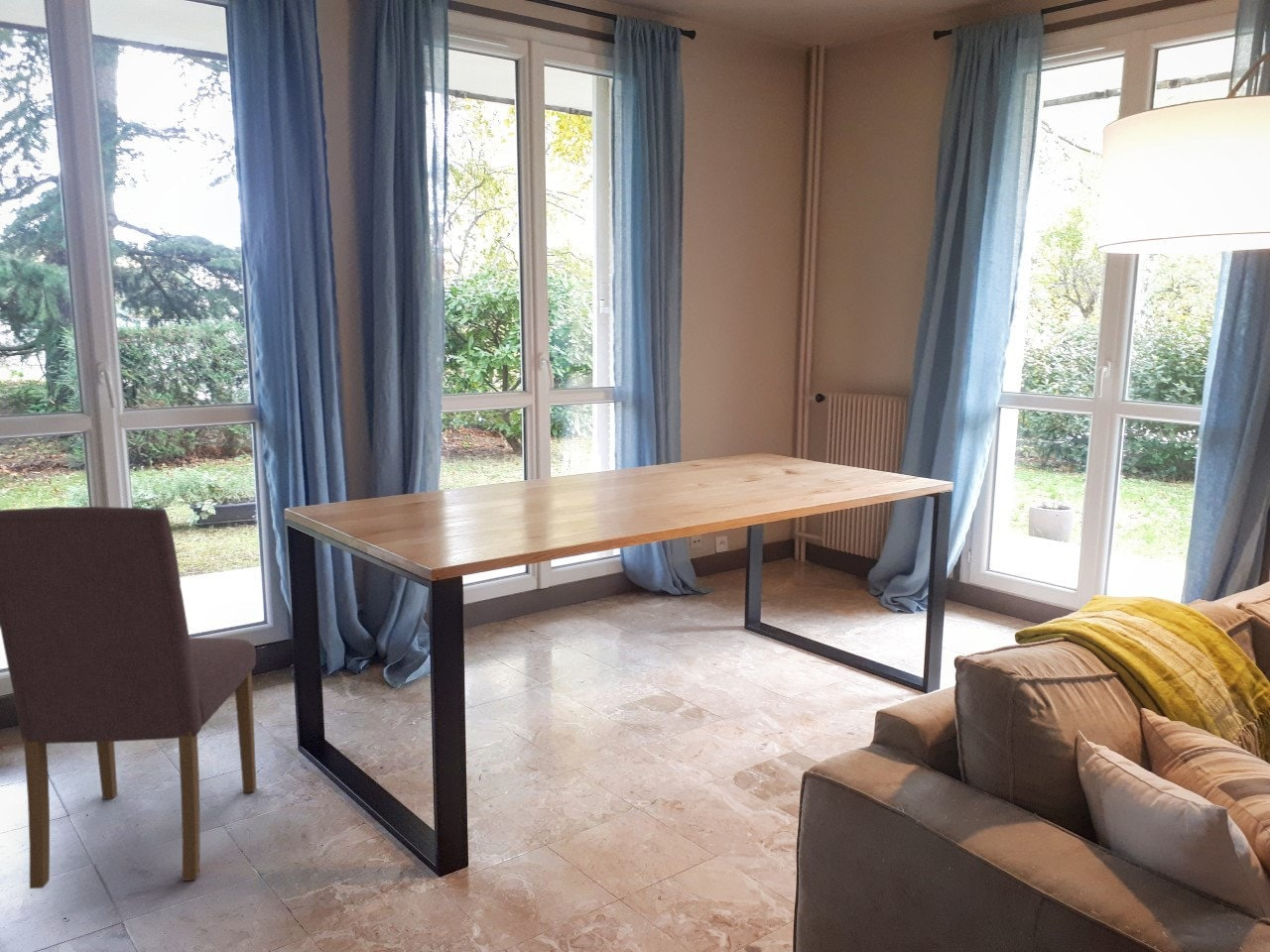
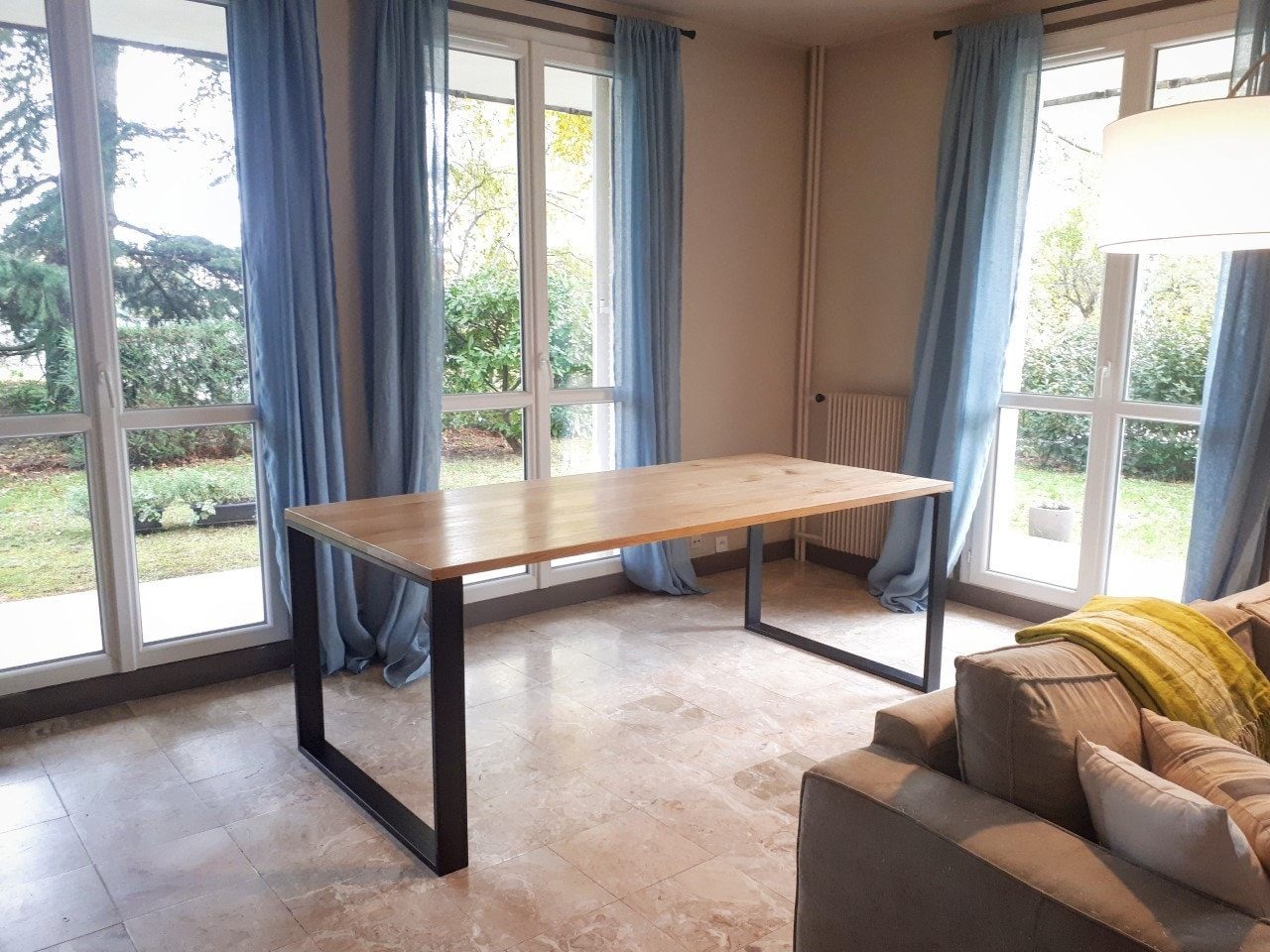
- dining chair (134, 667)
